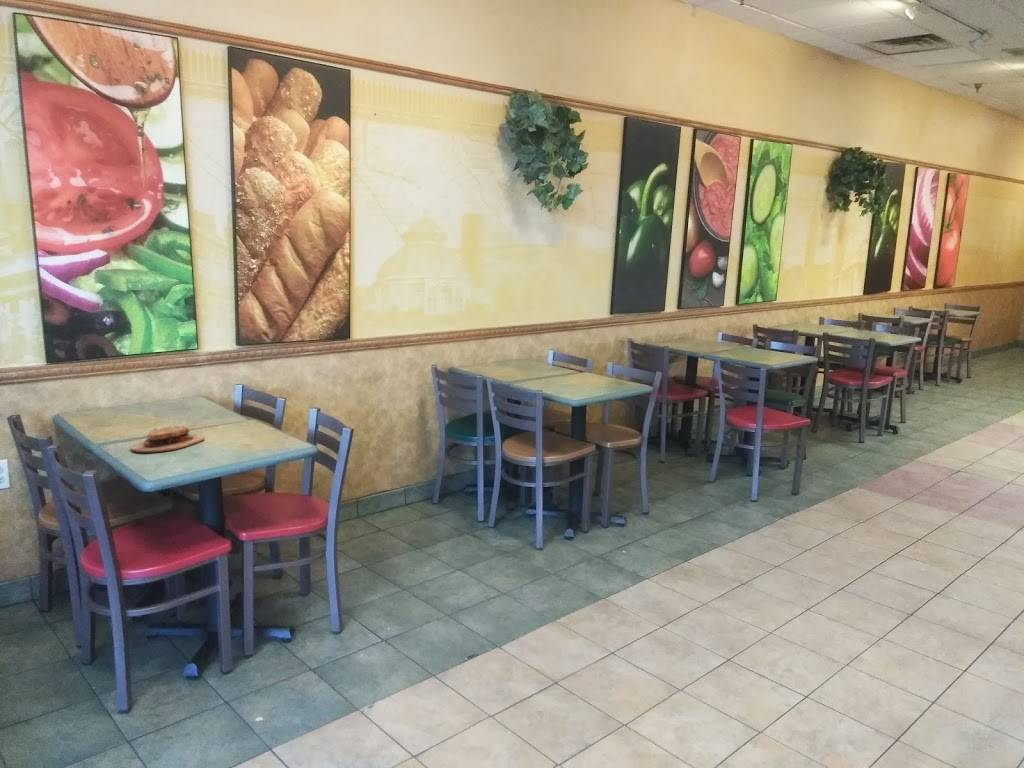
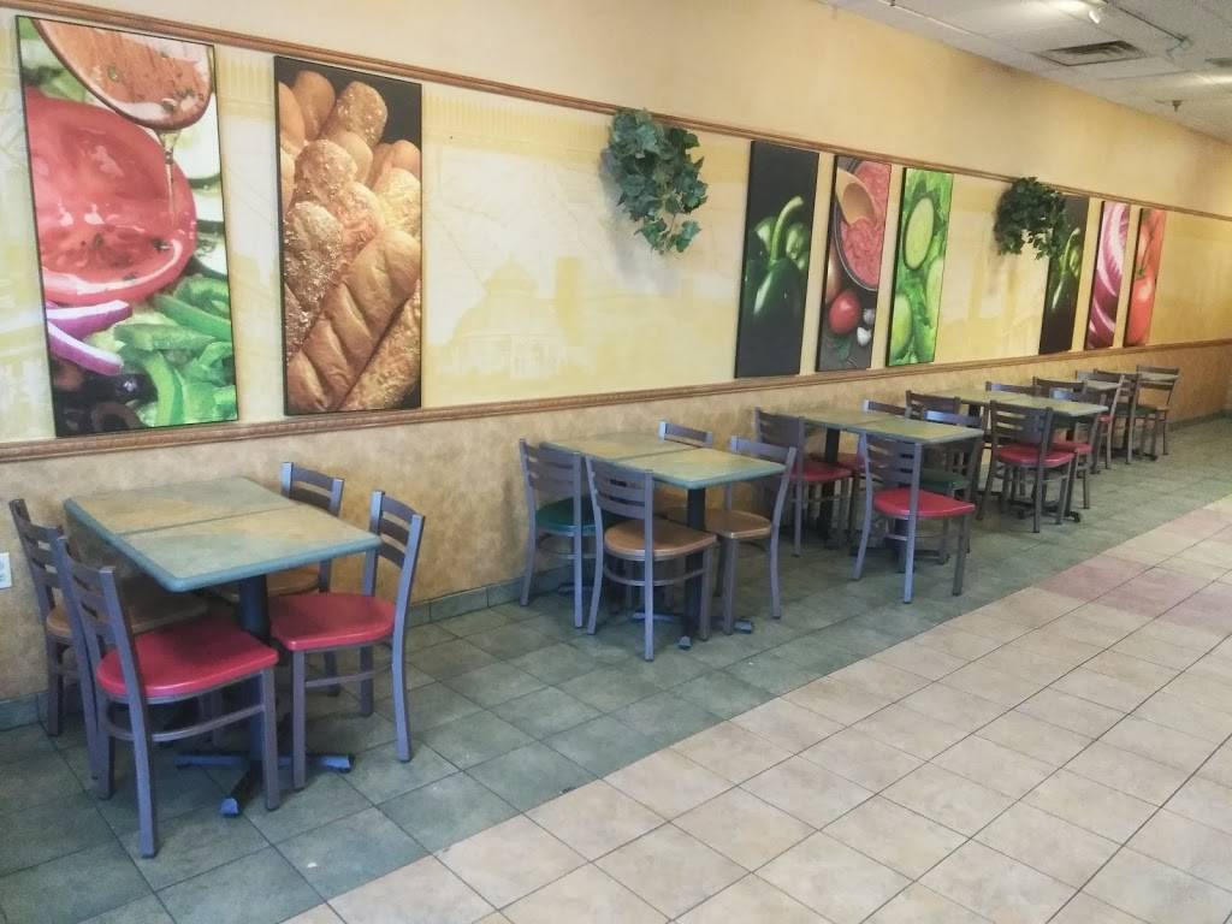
- sandwich (168, 436)
